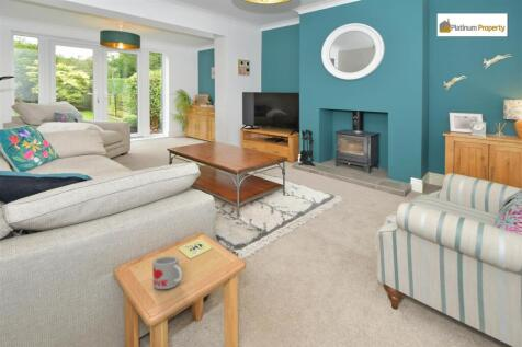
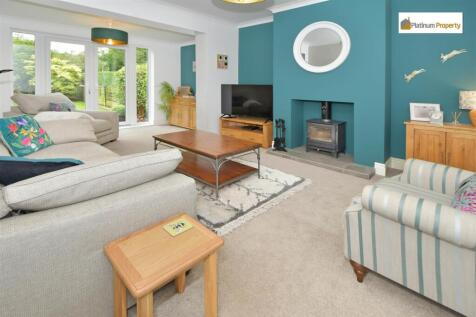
- mug (169, 273)
